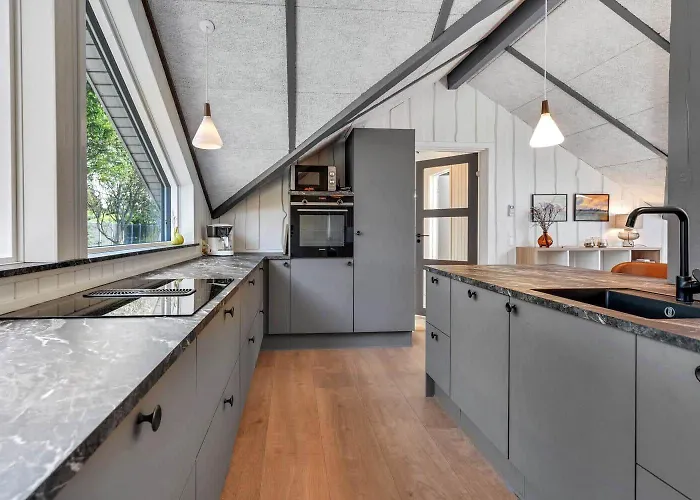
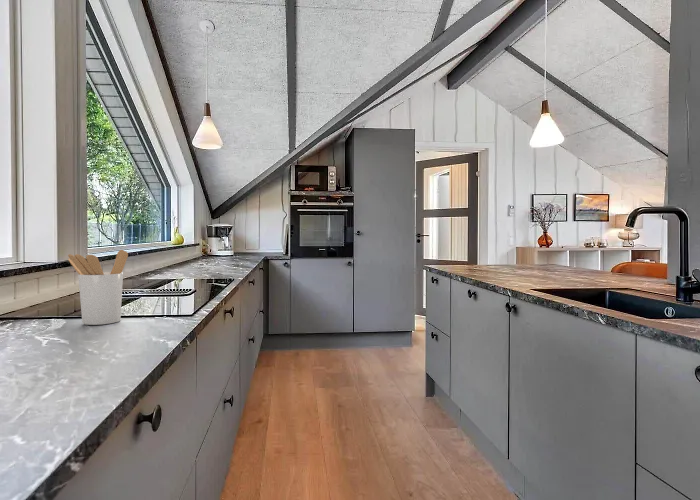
+ utensil holder (96, 286)
